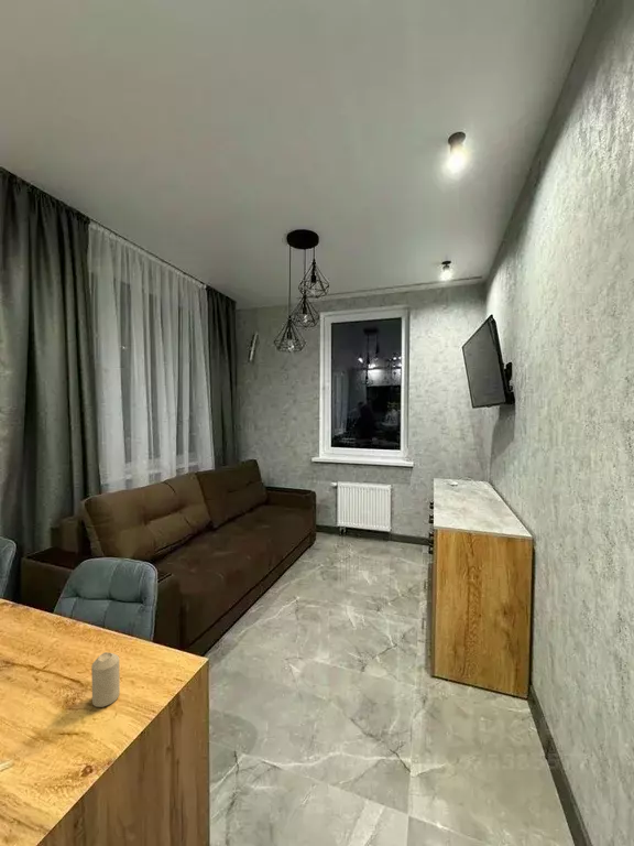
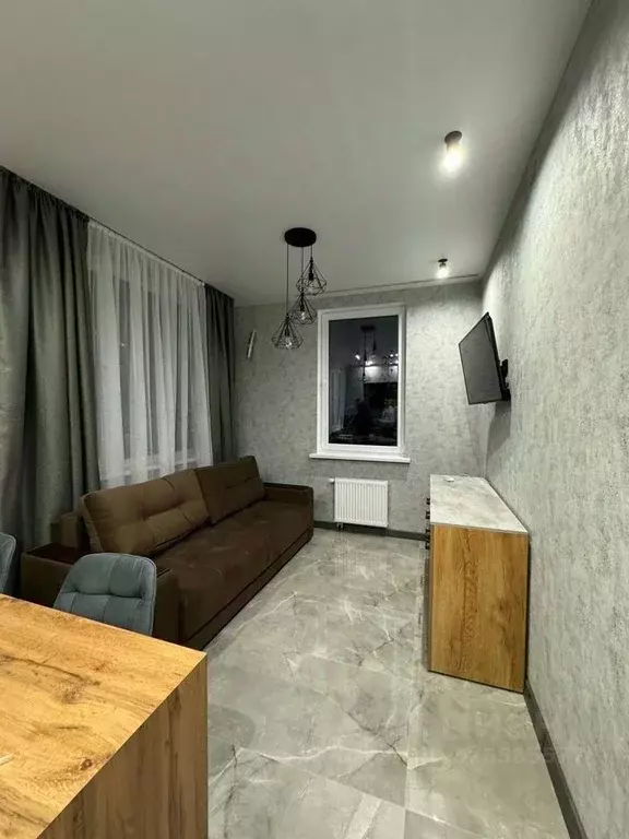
- candle (106, 676)
